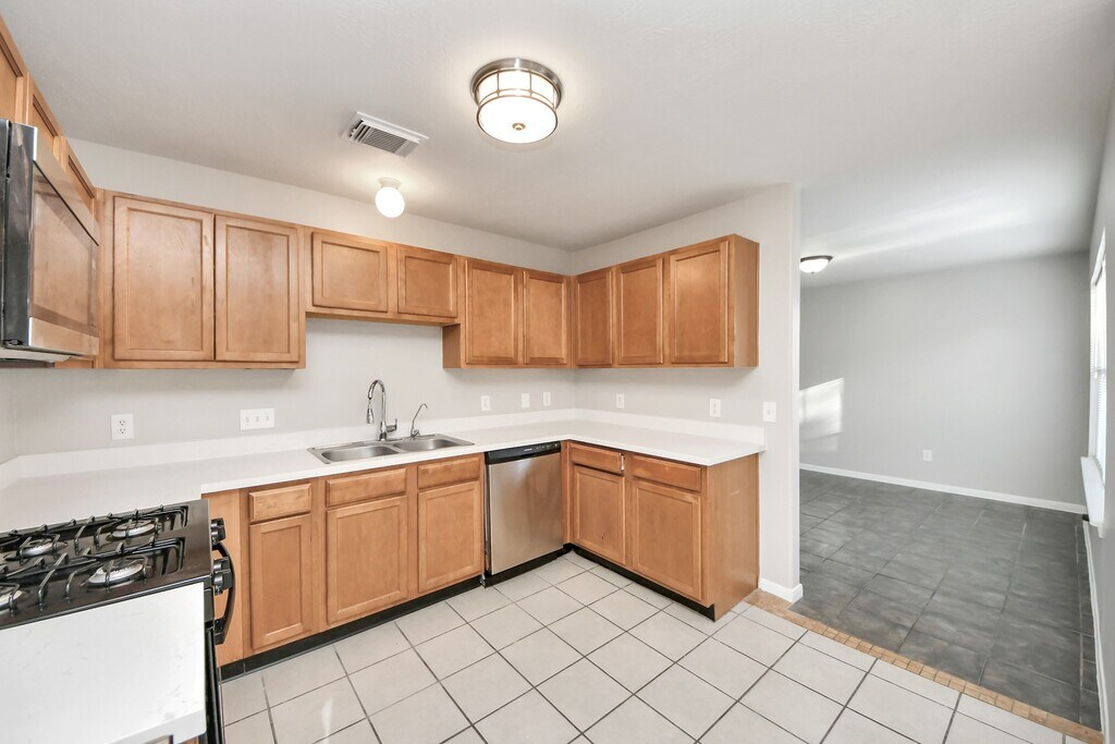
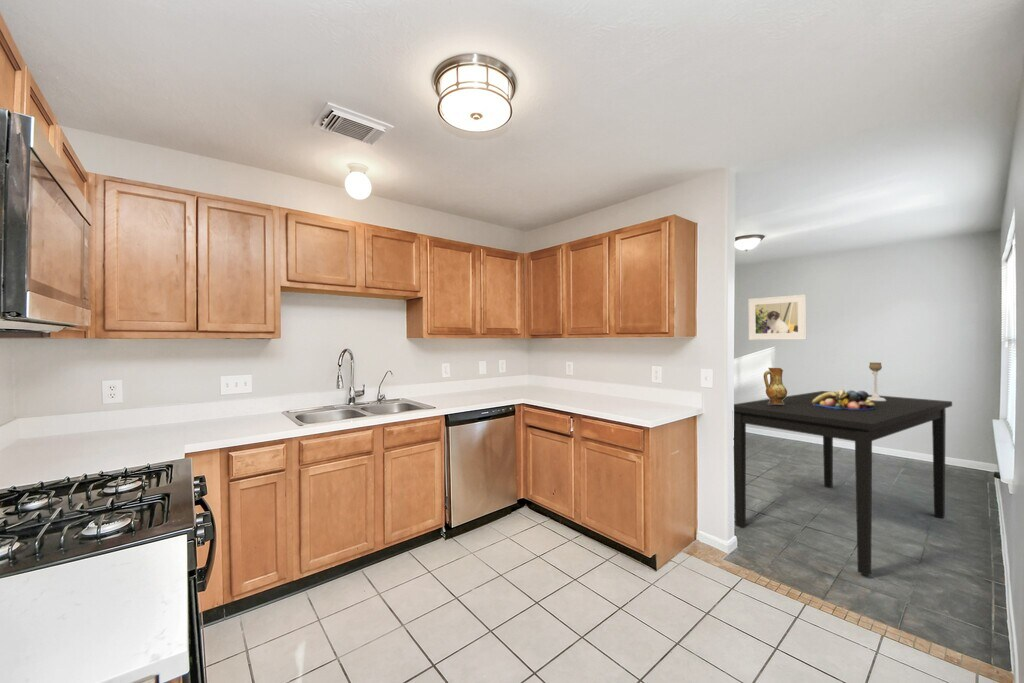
+ ceramic jug (775, 386)
+ candle holder (875, 380)
+ fruit bowl (843, 397)
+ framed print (776, 318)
+ dining table (832, 462)
